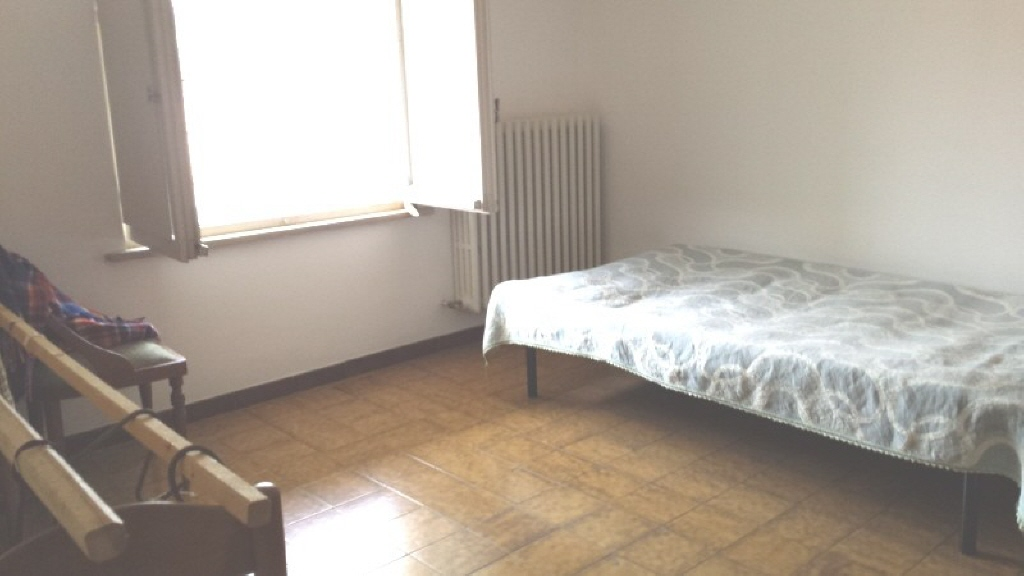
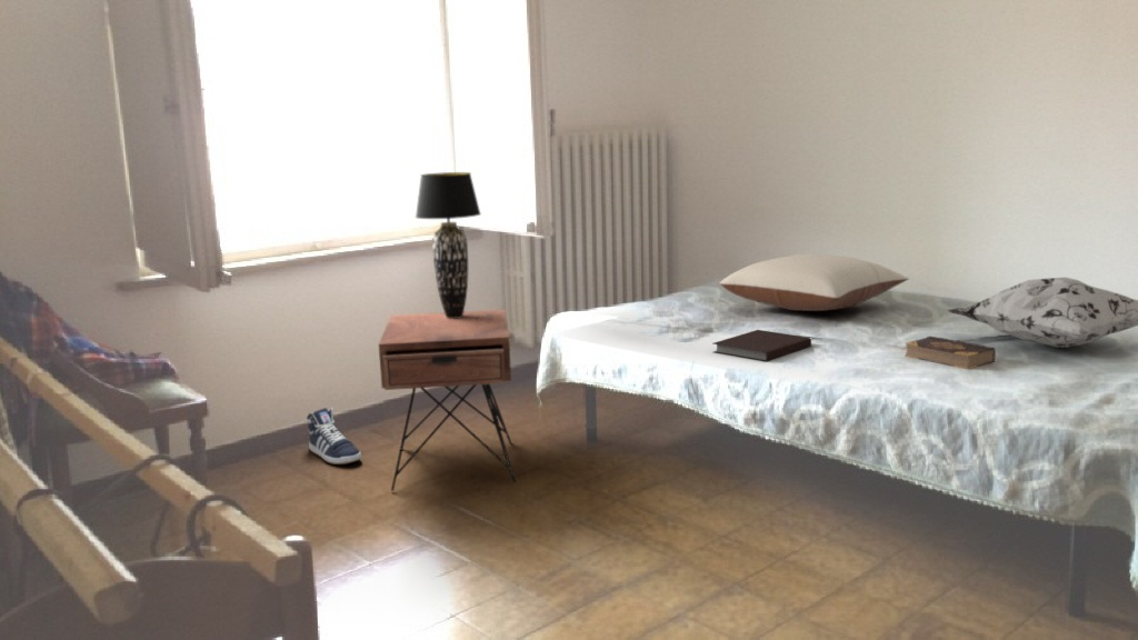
+ pillow (812, 282)
+ book (944, 351)
+ decorative pillow (1055, 312)
+ sneaker (331, 434)
+ notebook (761, 344)
+ nightstand (447, 397)
+ table lamp (450, 246)
